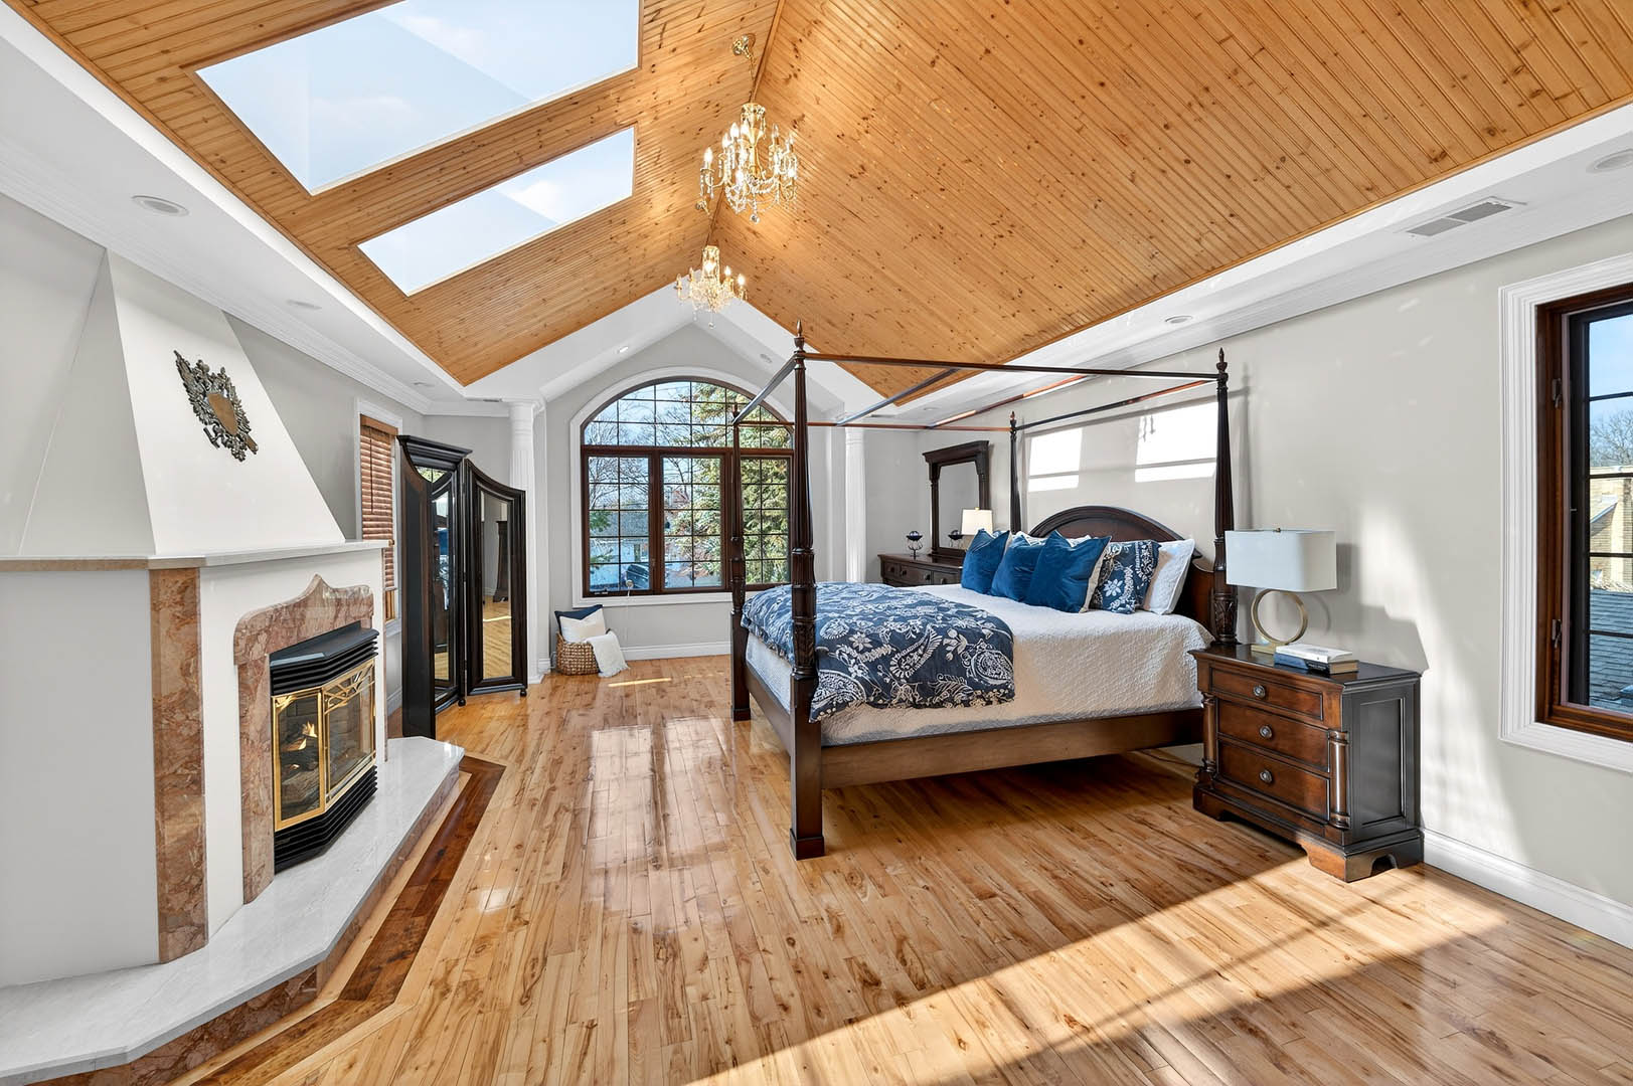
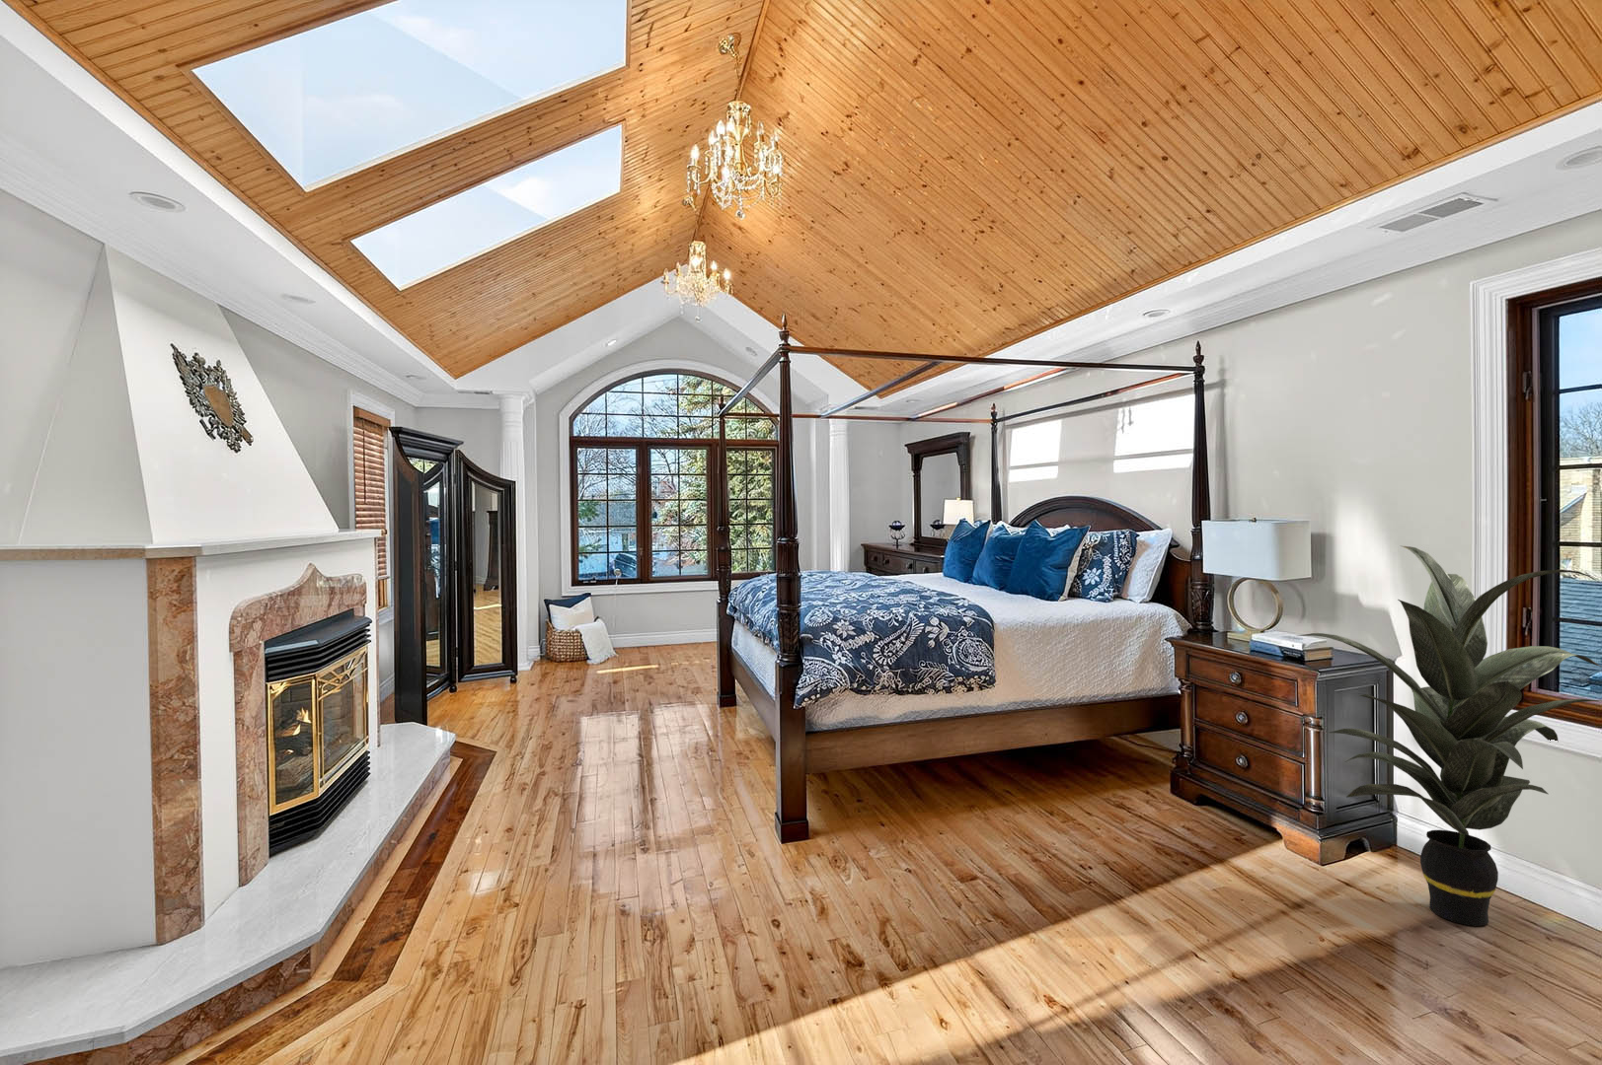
+ indoor plant (1449, 726)
